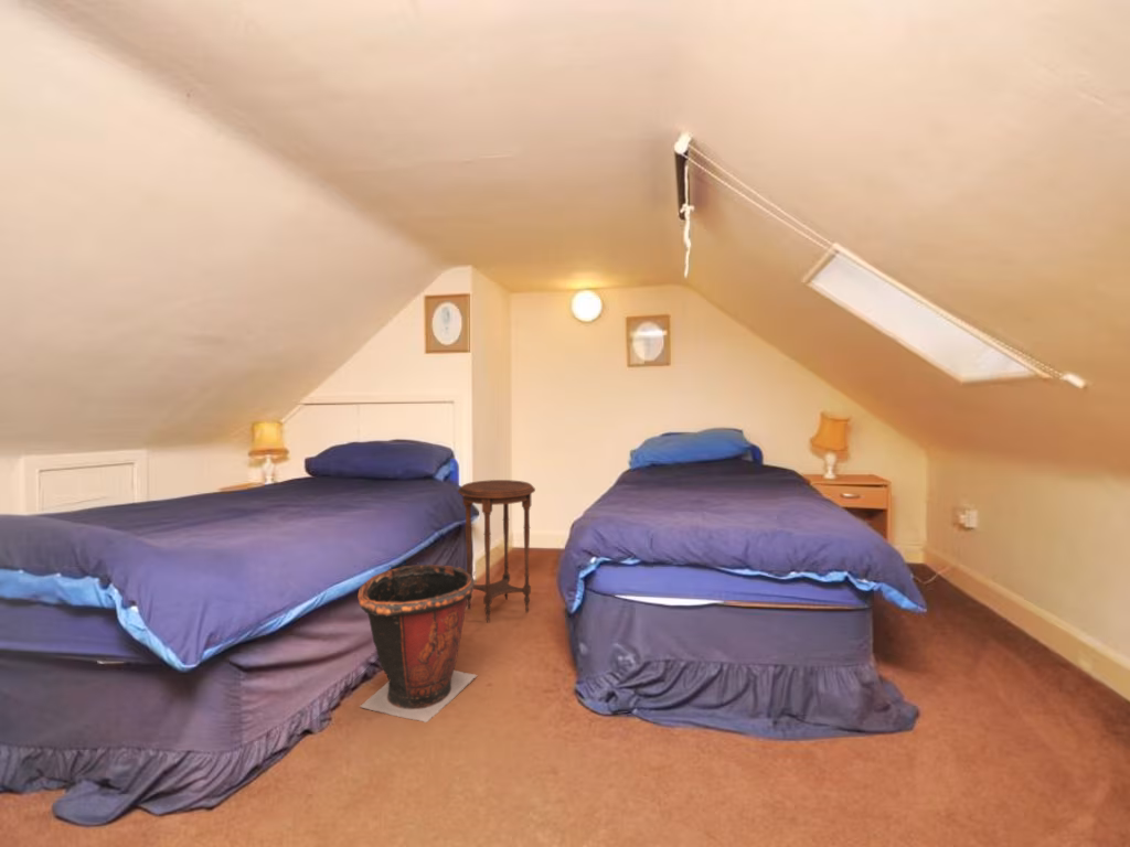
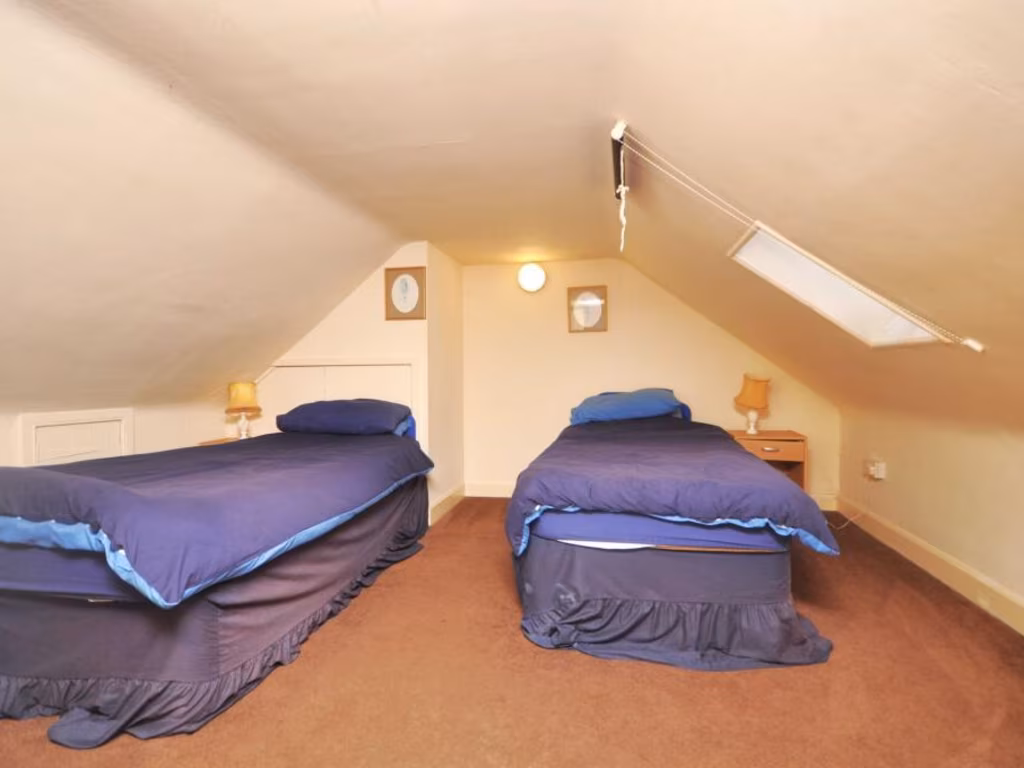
- waste bin (420, 631)
- side table (504, 548)
